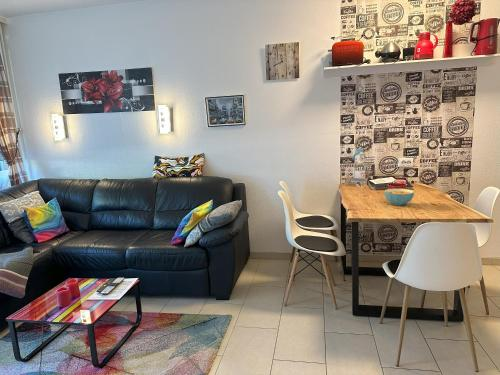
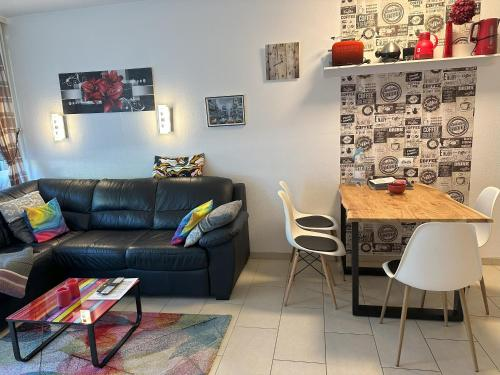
- cereal bowl (398, 197)
